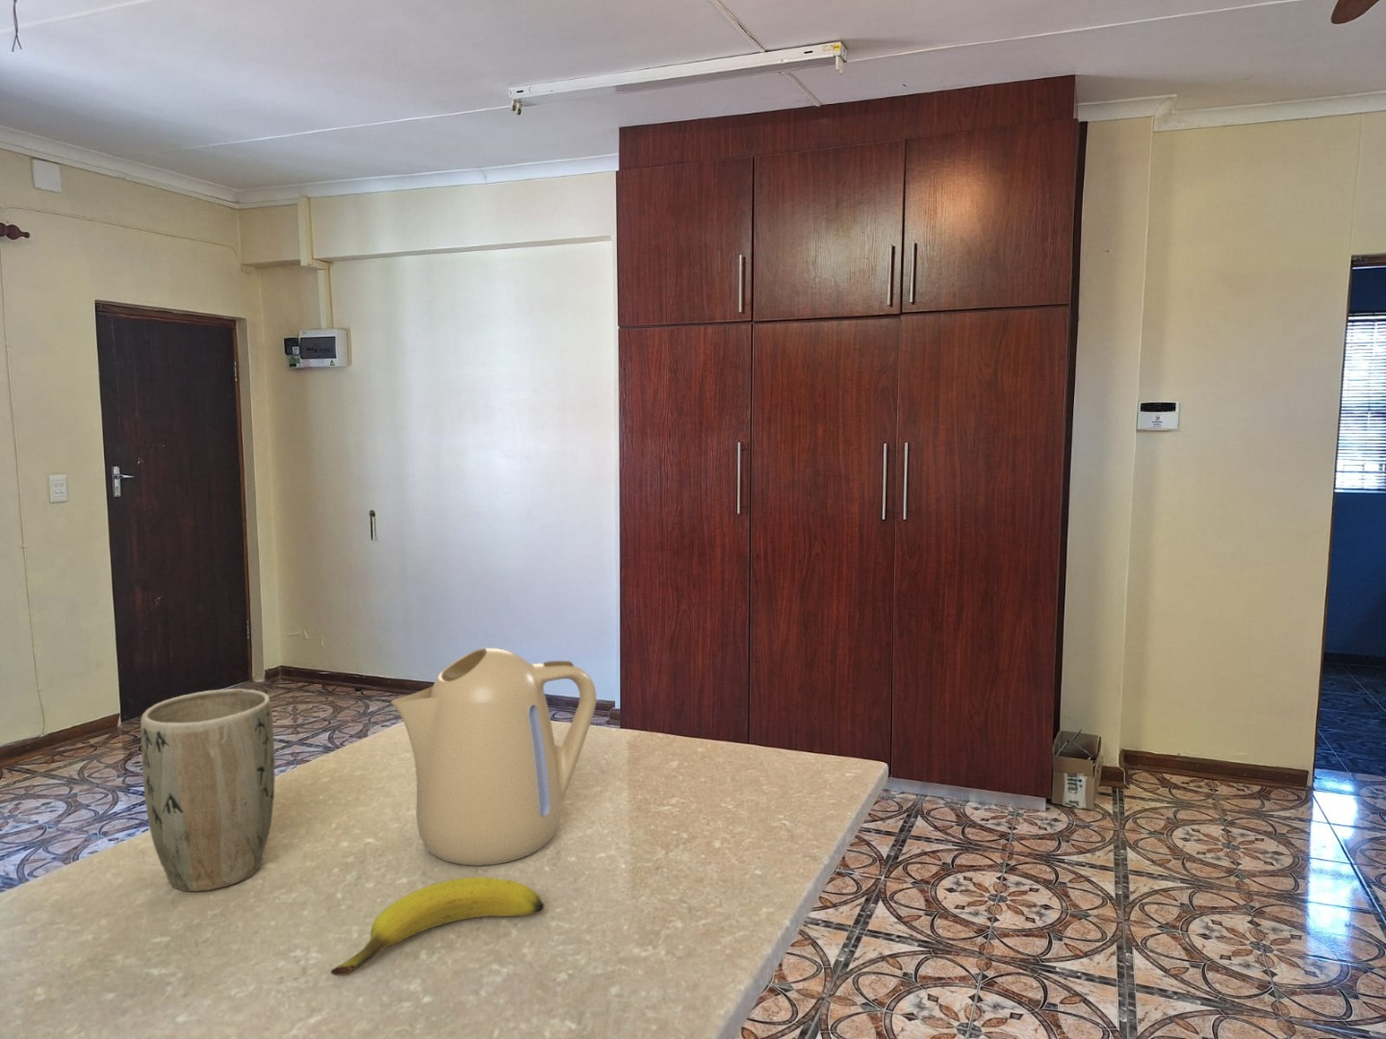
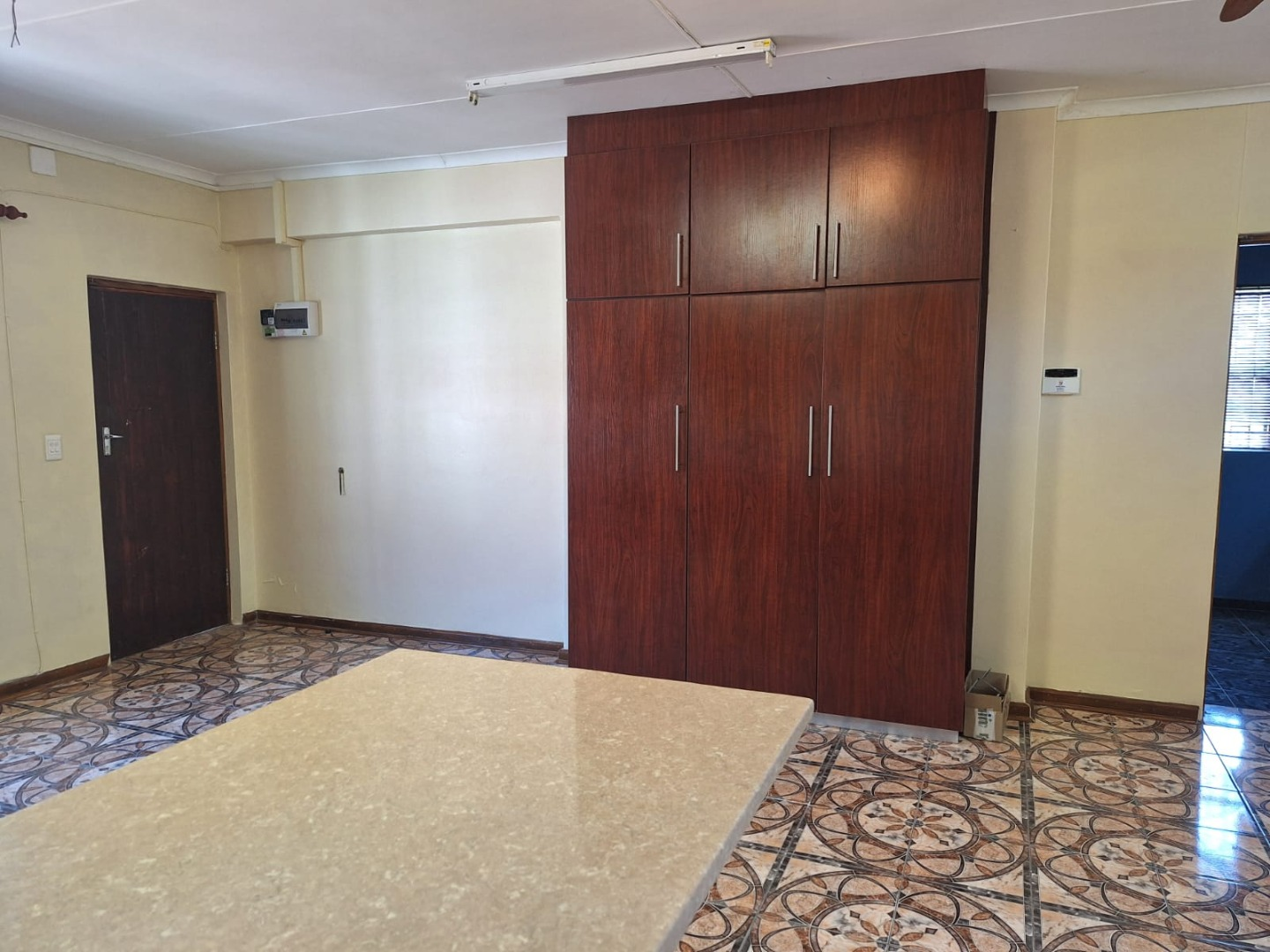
- banana (439, 913)
- plant pot (212, 788)
- kettle (498, 743)
